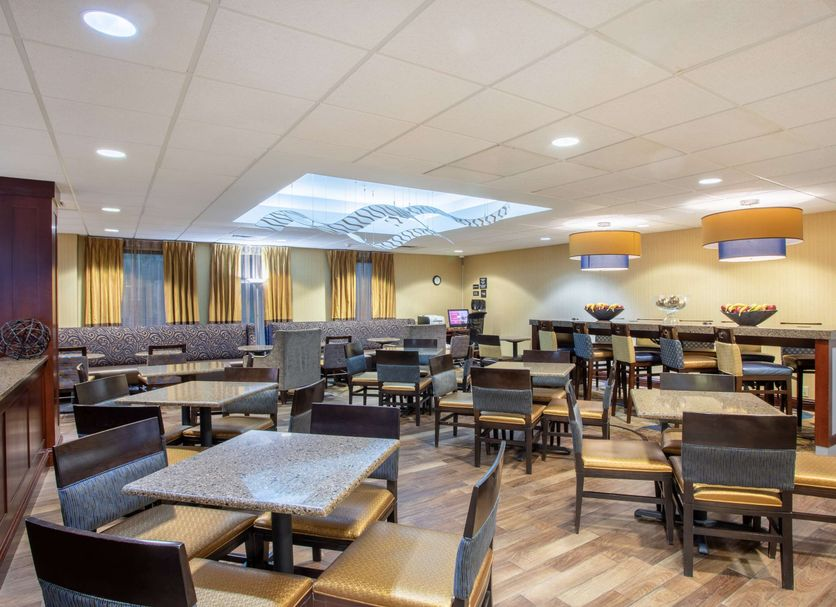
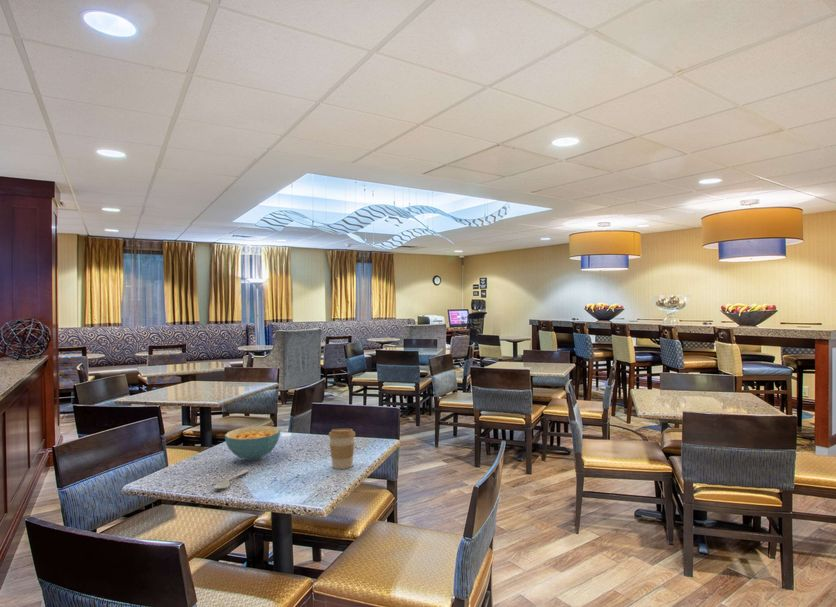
+ spoon (232, 477)
+ coffee cup (342, 447)
+ cereal bowl (253, 445)
